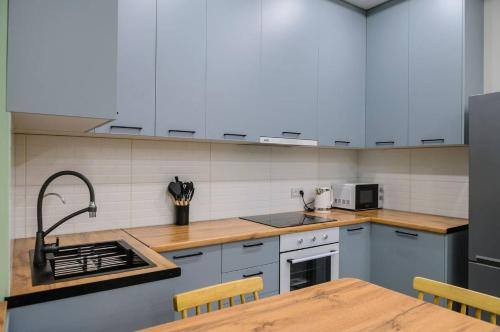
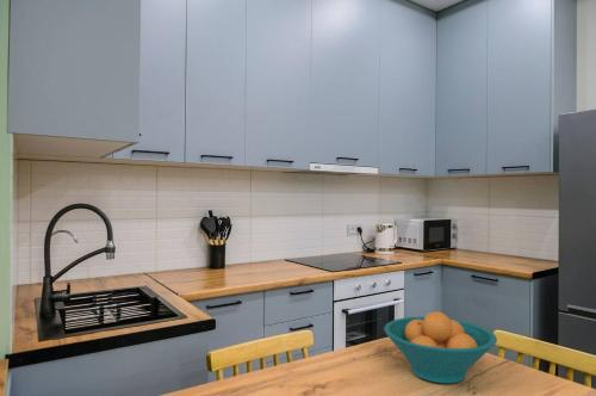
+ fruit bowl (437, 342)
